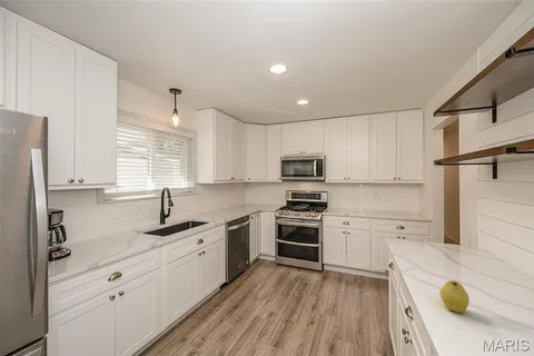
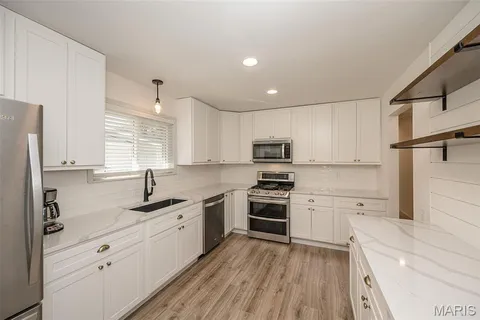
- fruit (454, 295)
